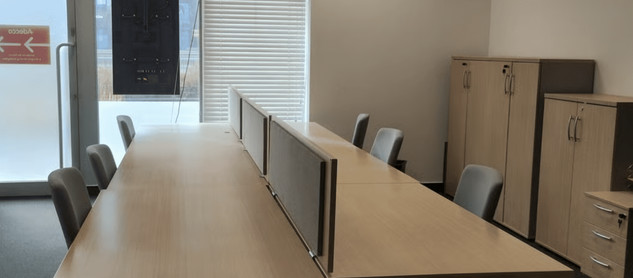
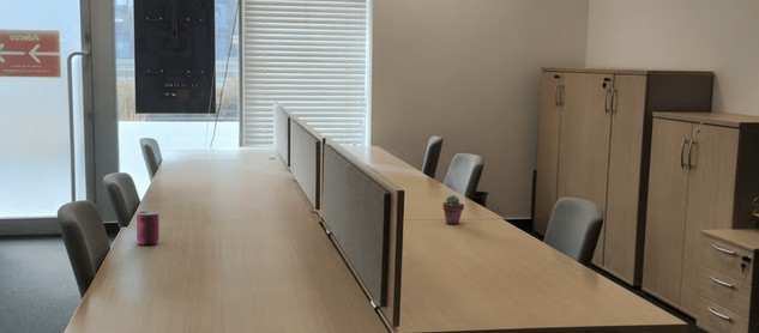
+ can (147, 228)
+ potted succulent (452, 208)
